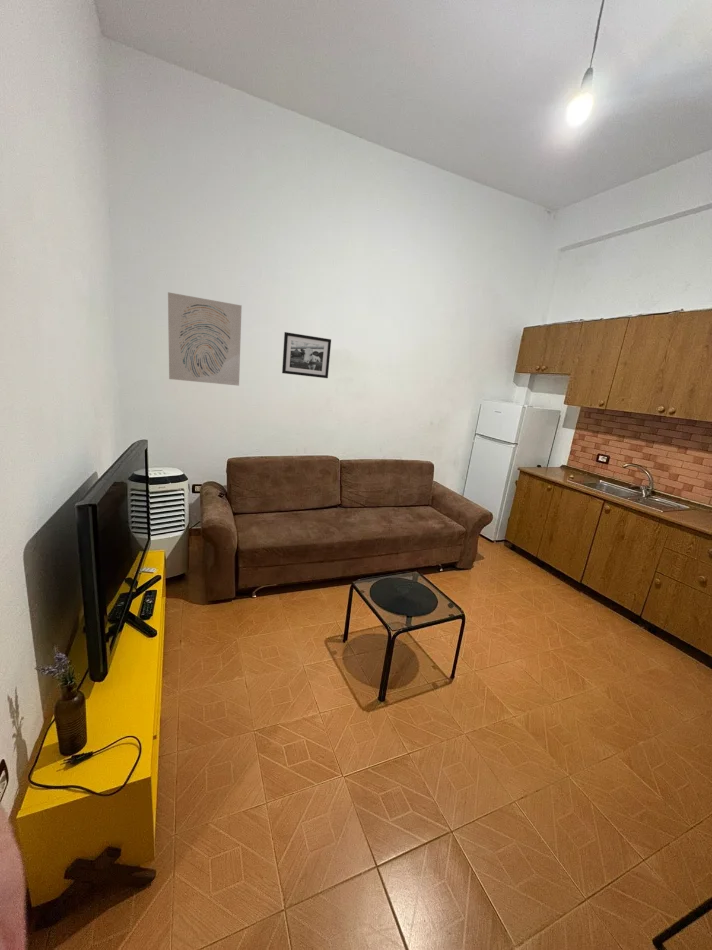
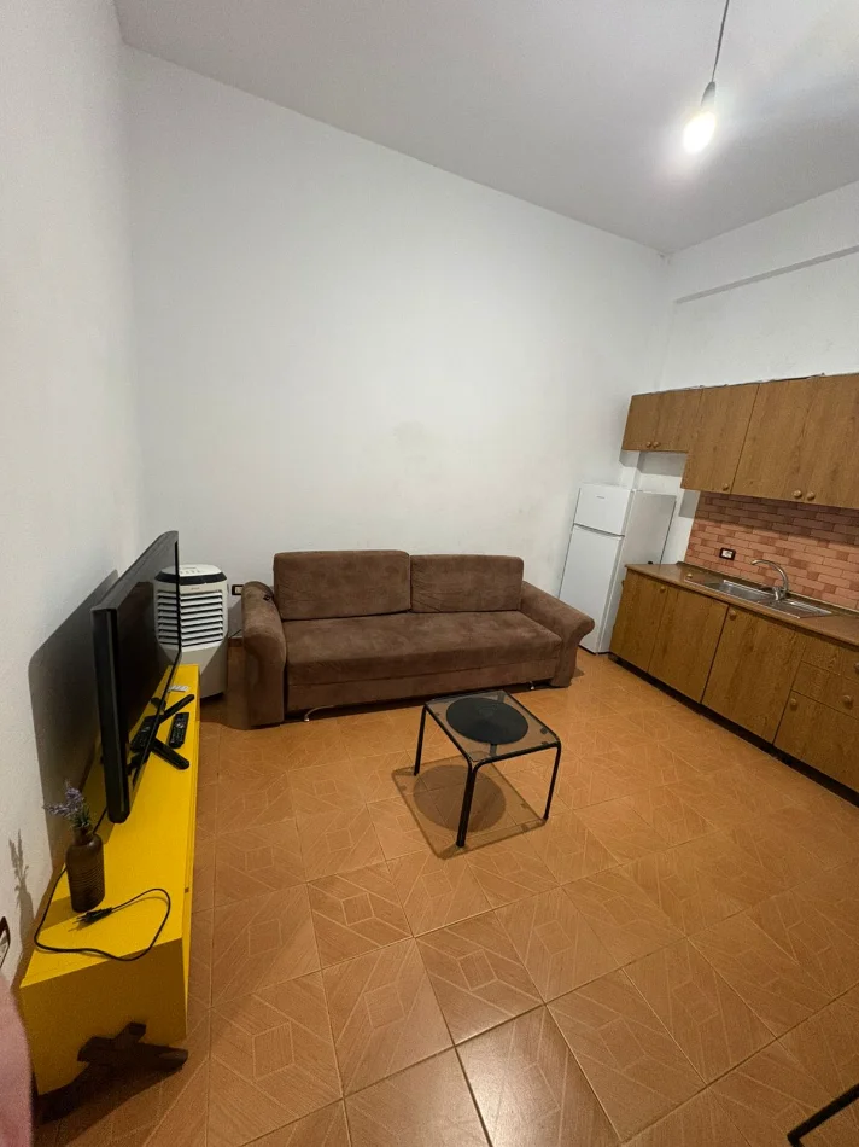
- picture frame (306, 356)
- wall art (205, 341)
